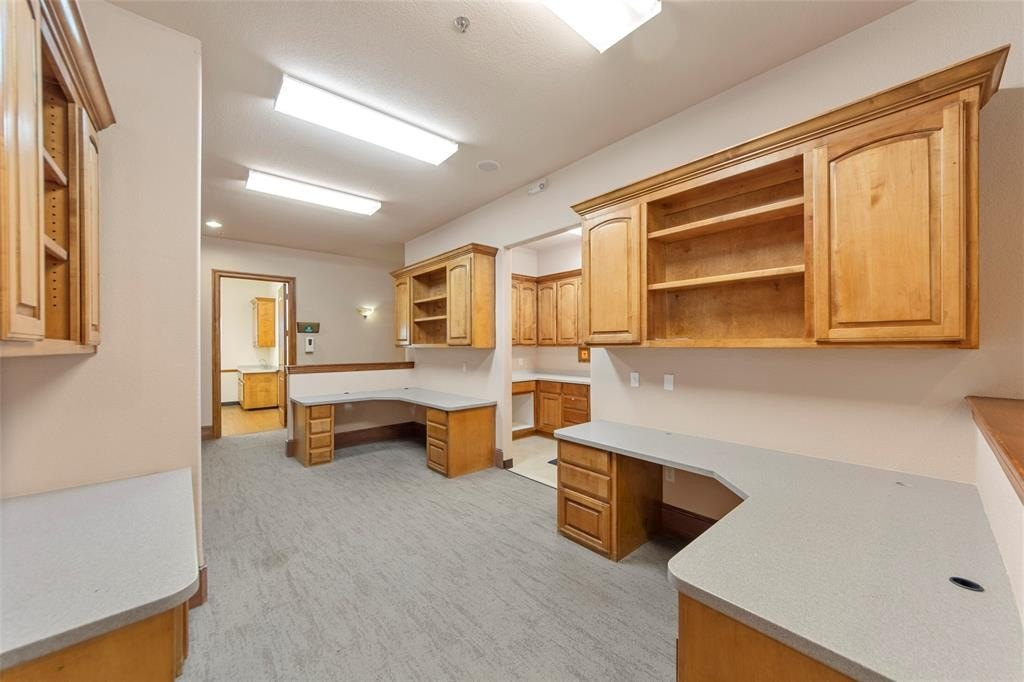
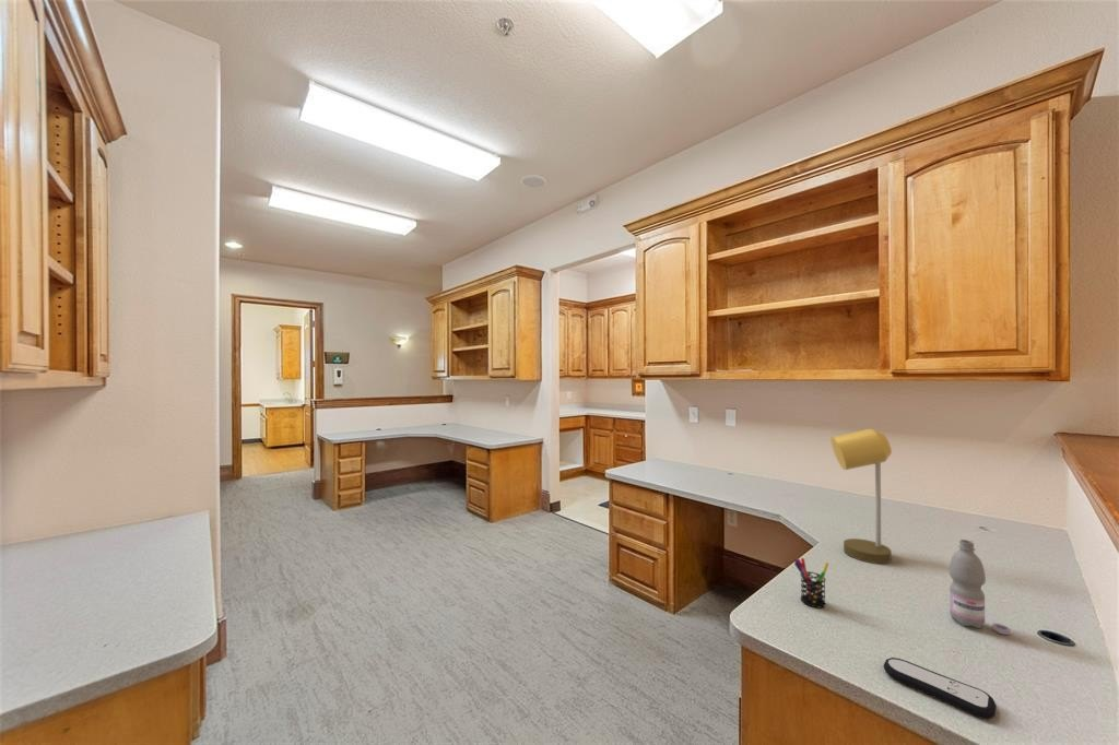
+ pen holder (813, 581)
+ water bottle (978, 584)
+ desk lamp (875, 490)
+ remote control (935, 684)
